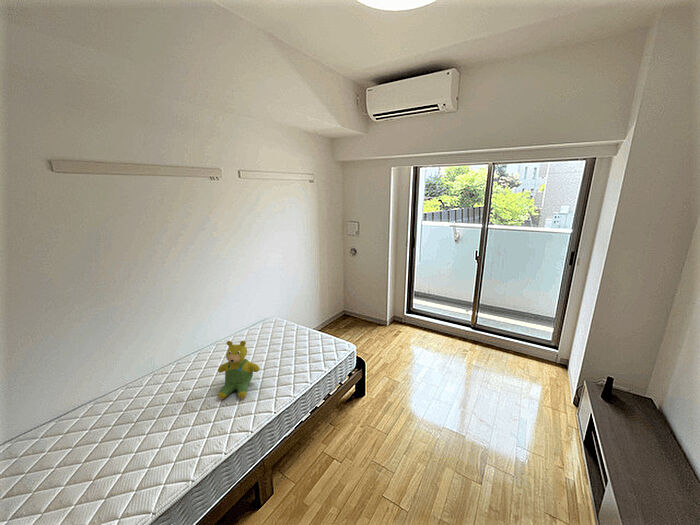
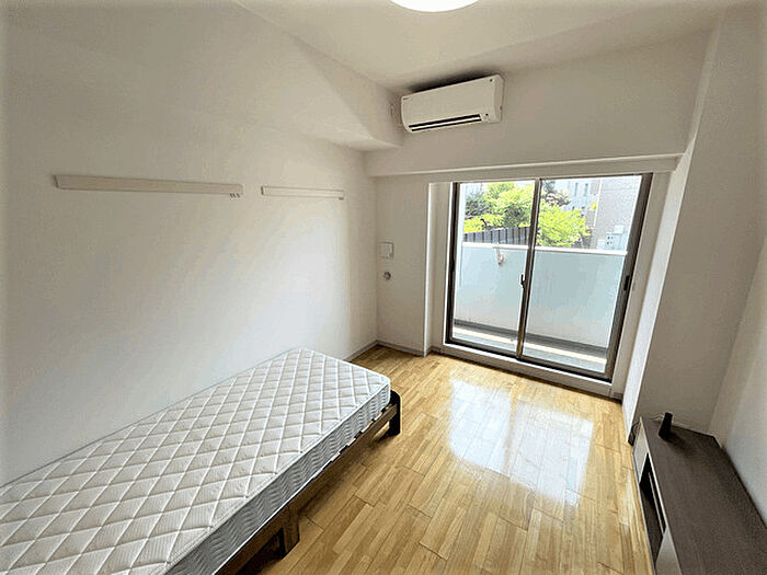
- teddy bear (235, 367)
